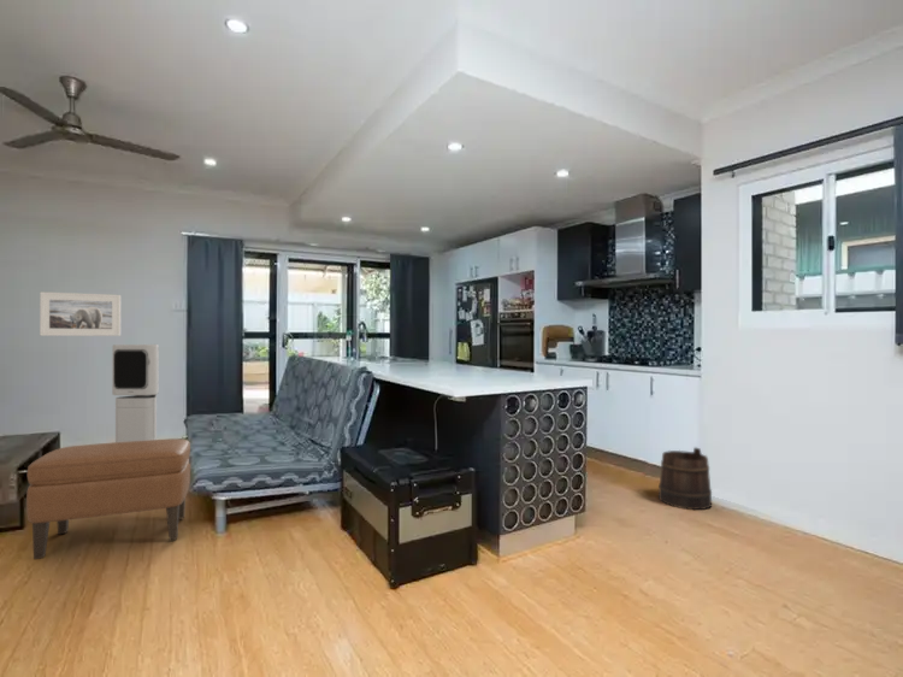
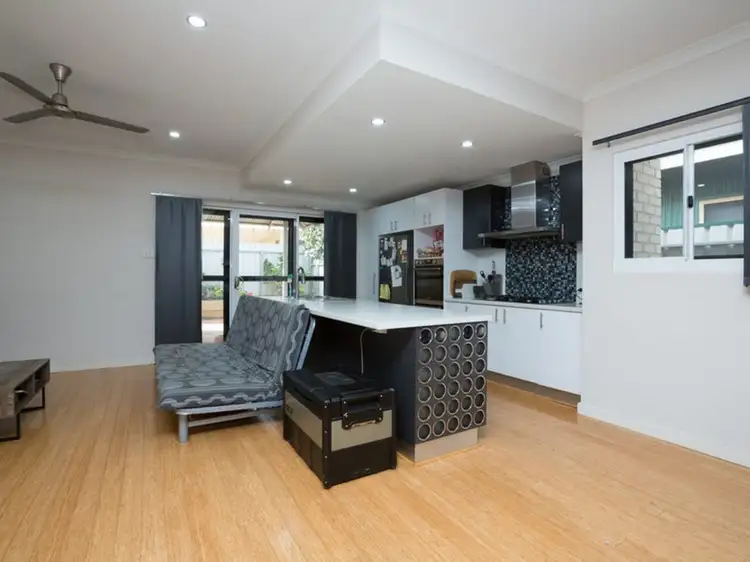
- air purifier (143, 404)
- bucket (684, 475)
- ottoman (117, 490)
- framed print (81, 314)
